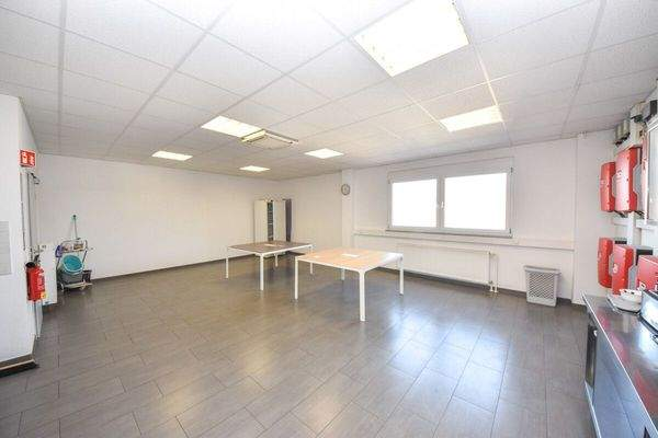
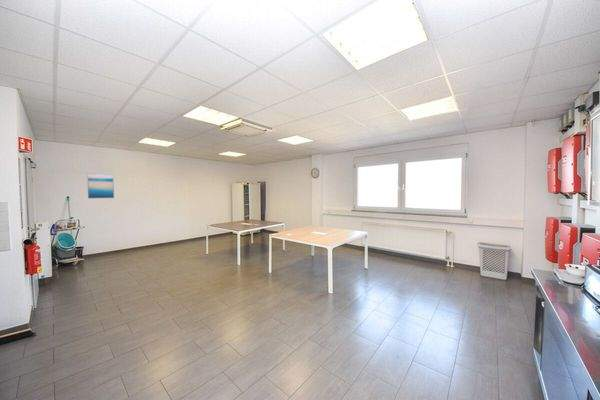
+ wall art (101, 186)
